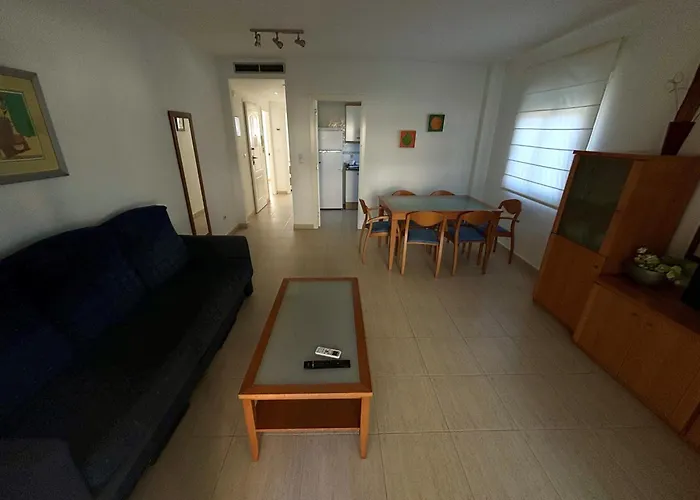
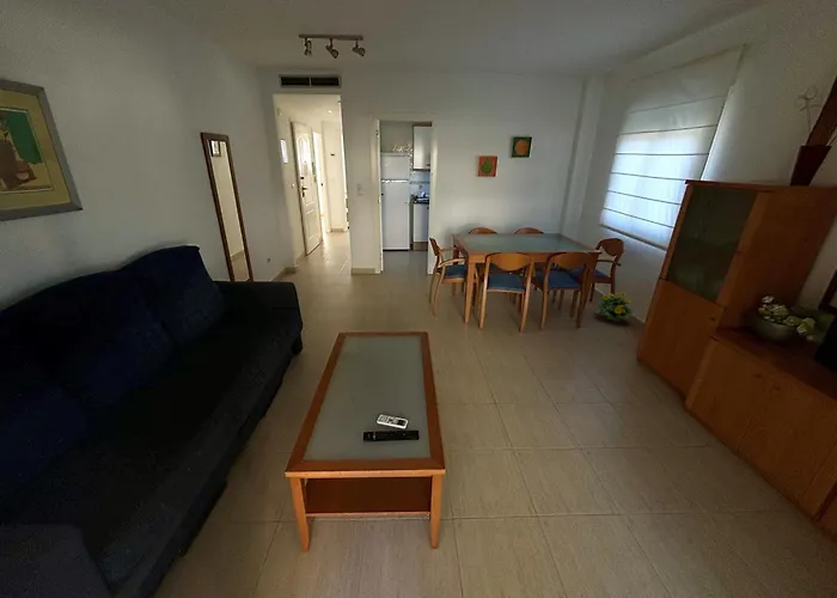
+ flowering plant (613, 305)
